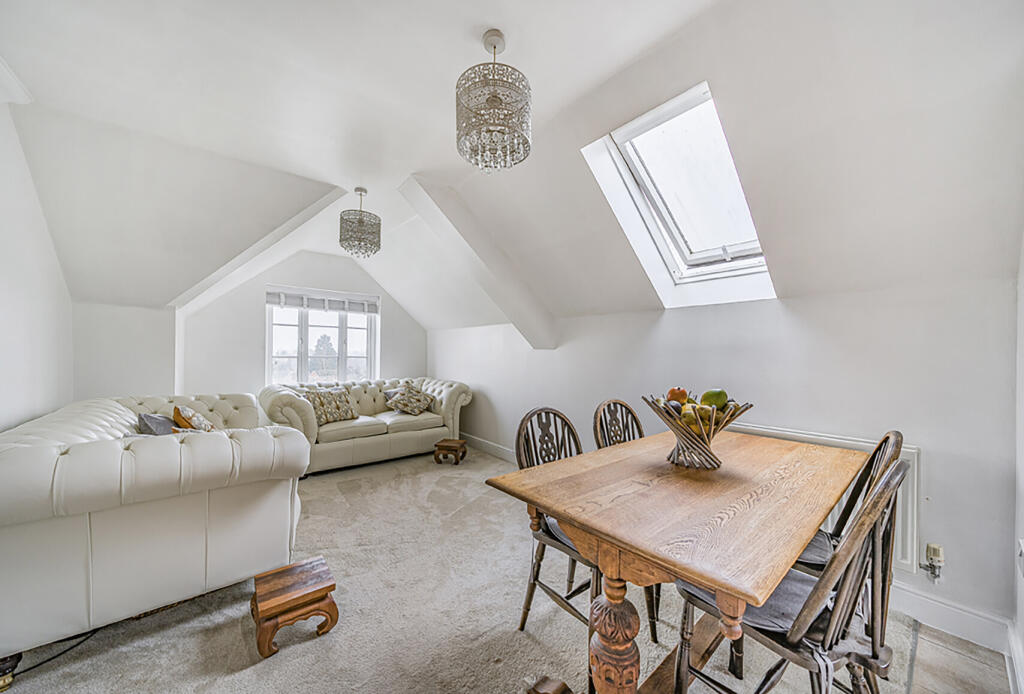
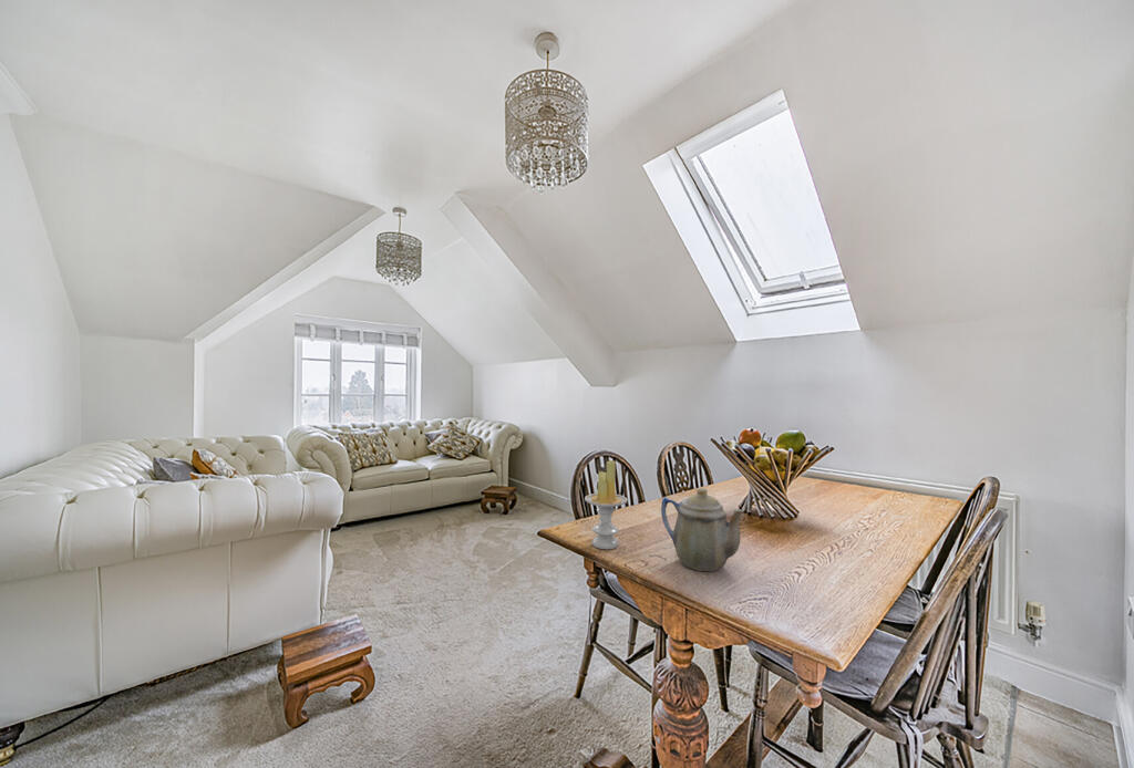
+ candle (606, 501)
+ teapot (701, 526)
